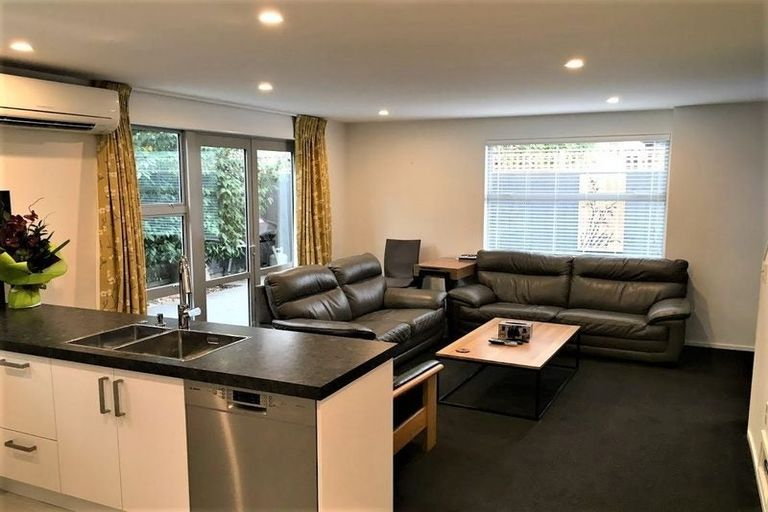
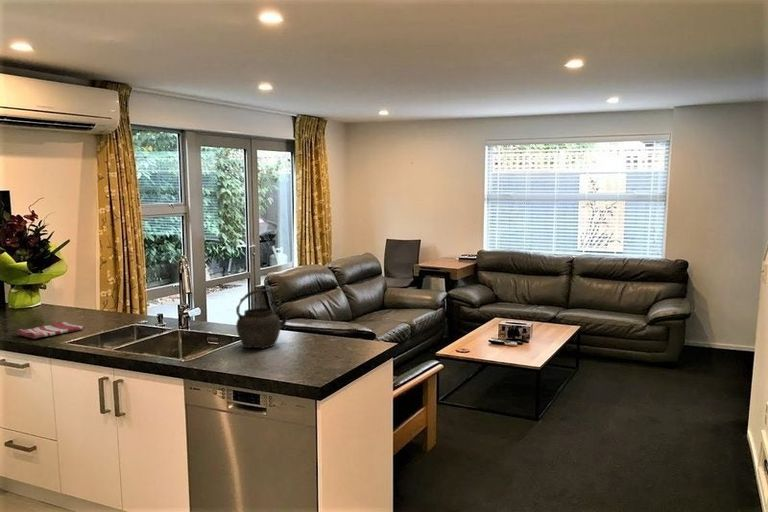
+ dish towel (51, 329)
+ kettle (264, 316)
